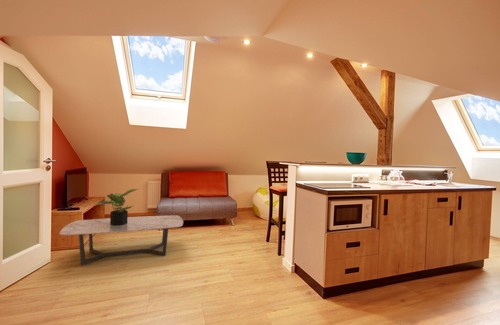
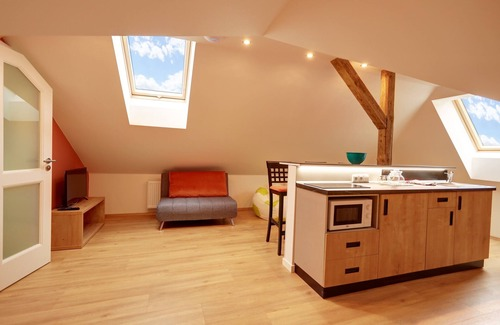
- coffee table (127, 231)
- potted plant (120, 206)
